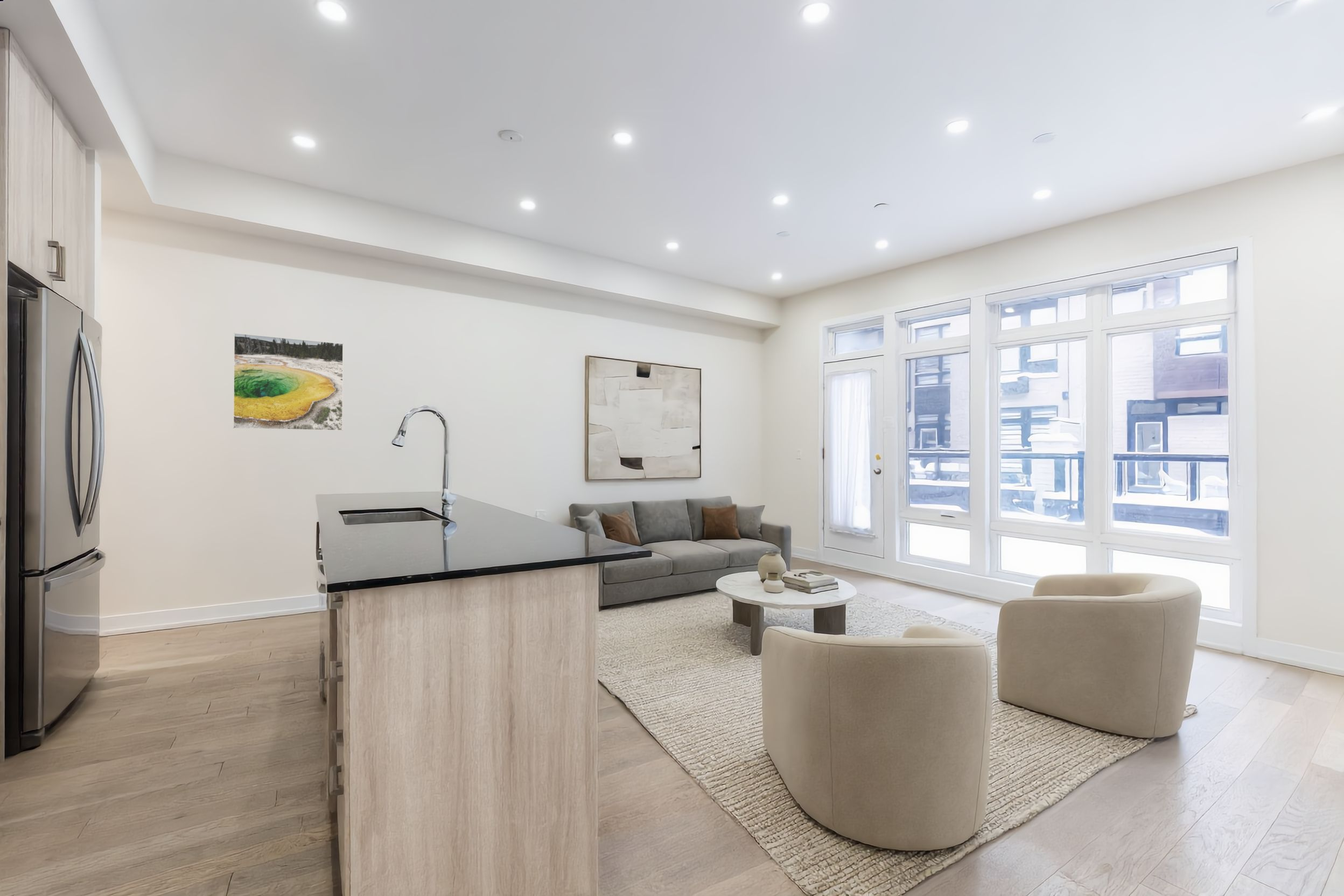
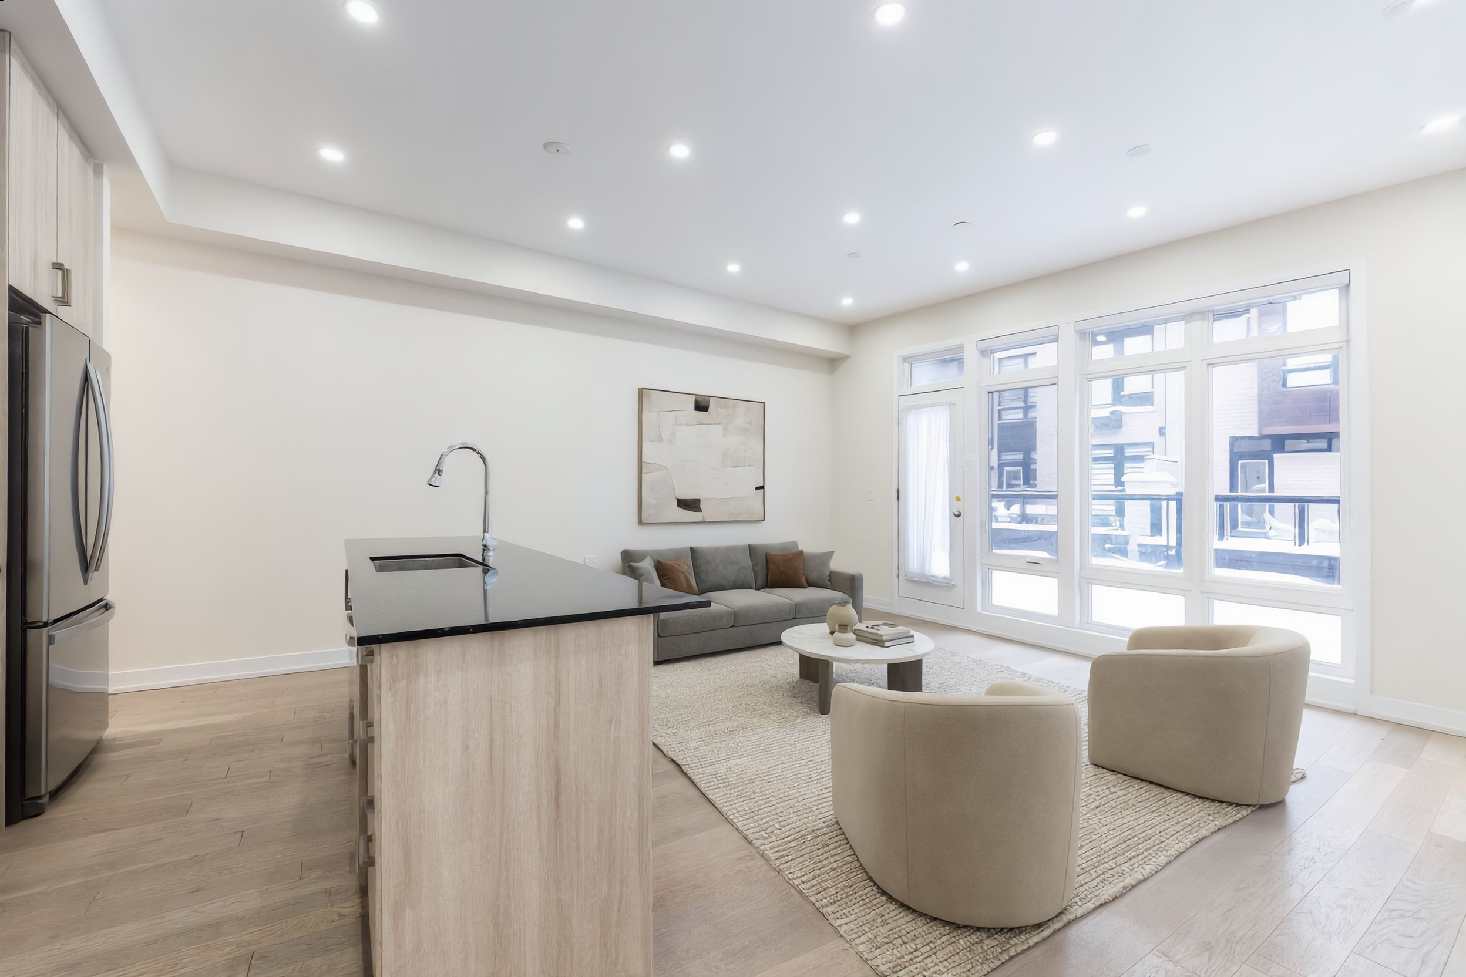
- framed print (290, 384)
